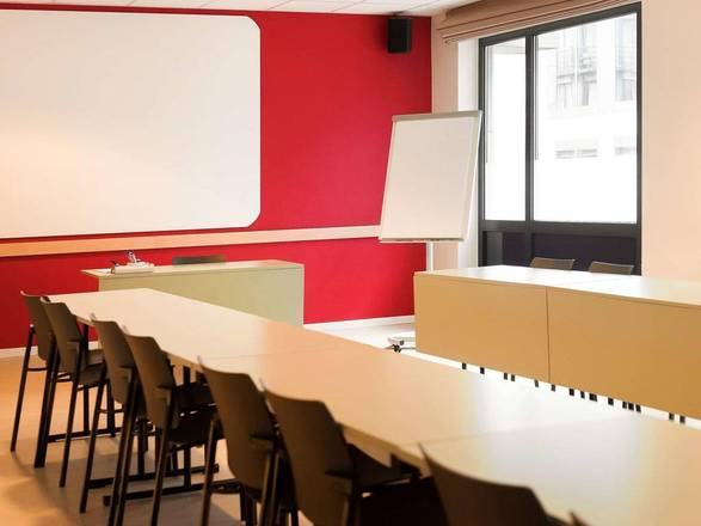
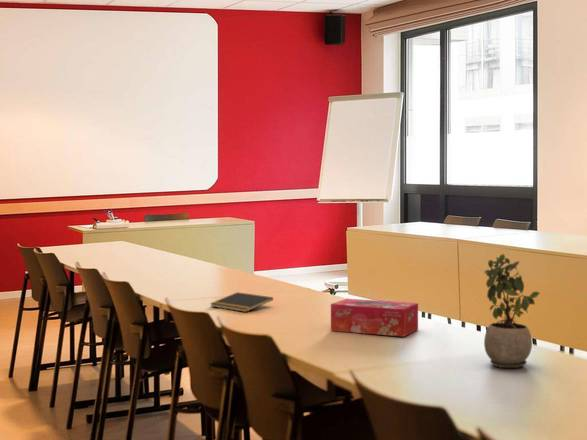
+ tissue box (374, 316)
+ notepad (241, 301)
+ potted plant (512, 310)
